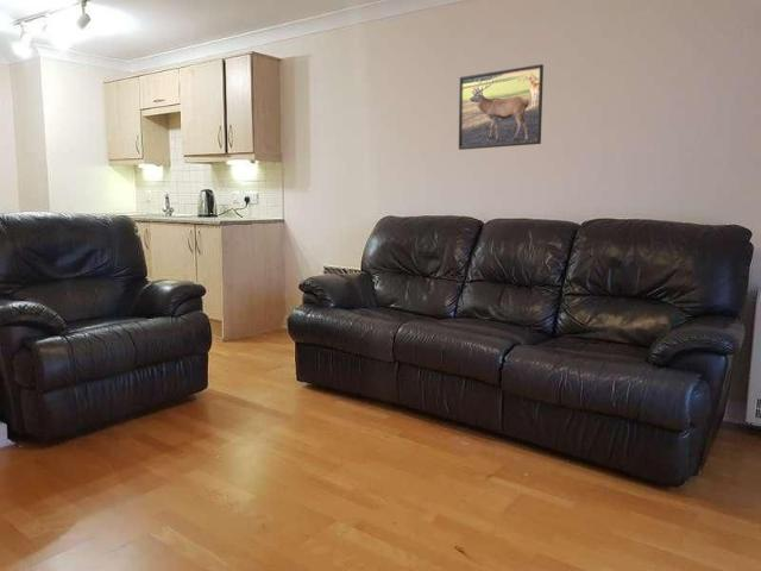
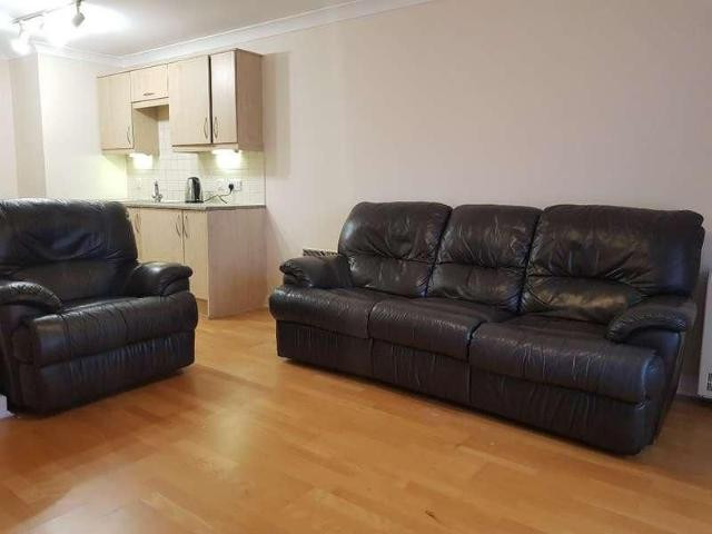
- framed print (498, 108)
